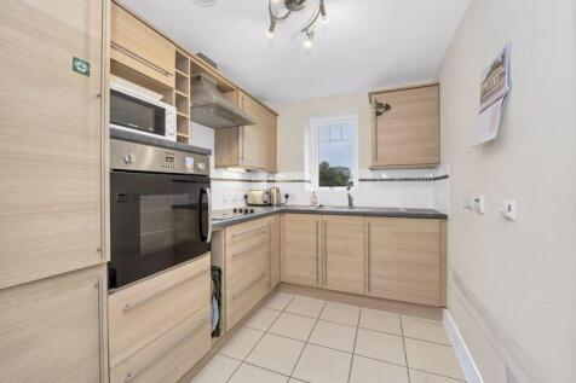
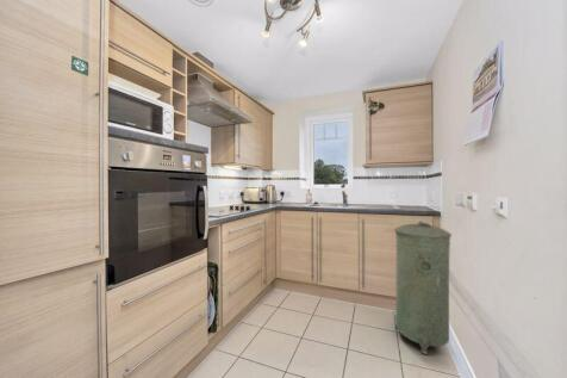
+ trash can (420, 279)
